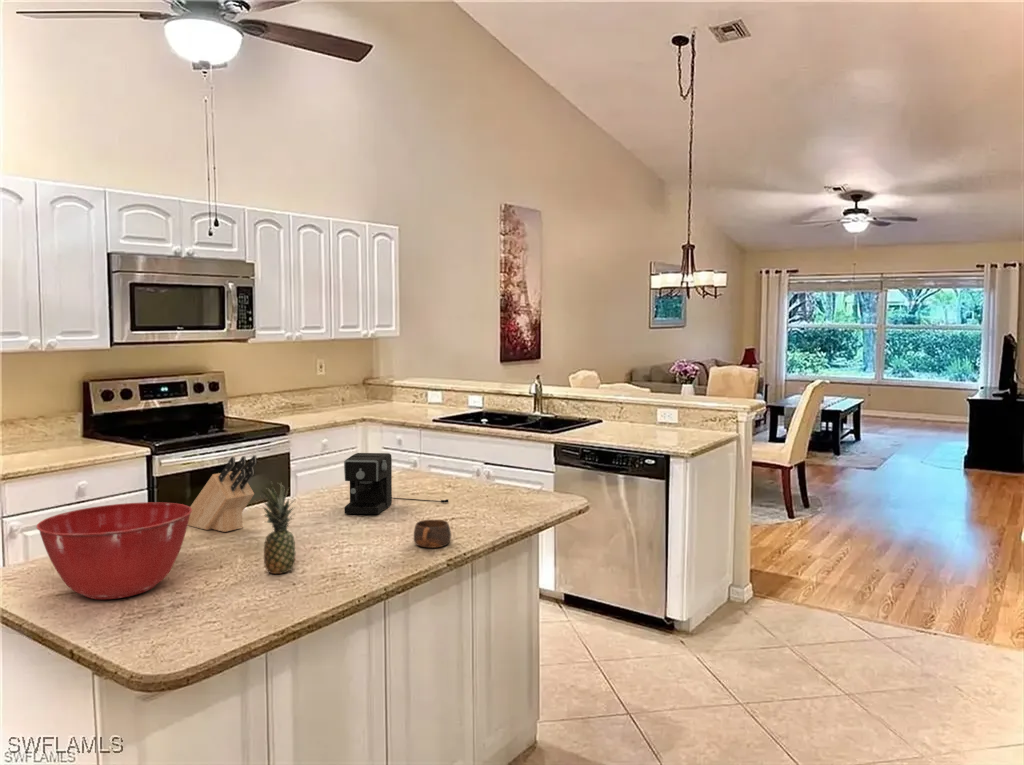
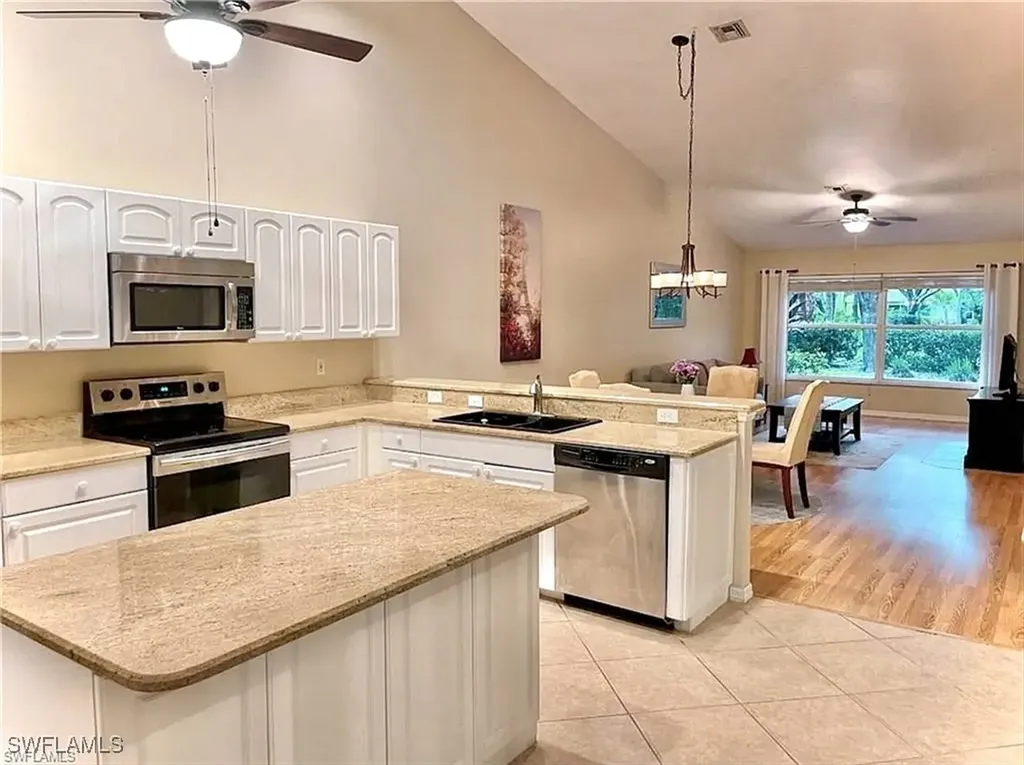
- cup (429, 534)
- mixing bowl (118, 552)
- fruit (277, 525)
- knife block (220, 489)
- coffee maker (391, 482)
